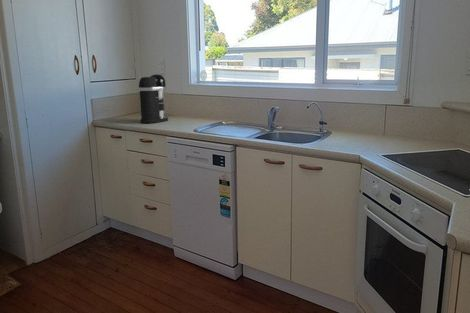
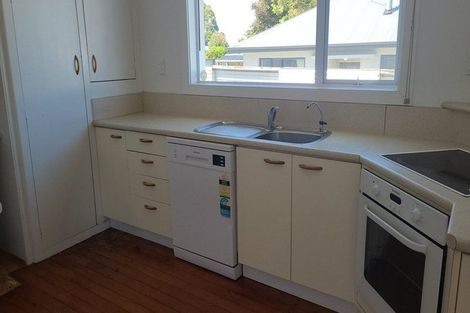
- coffee maker (153, 98)
